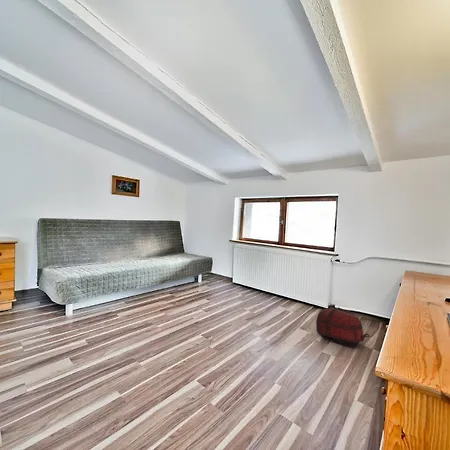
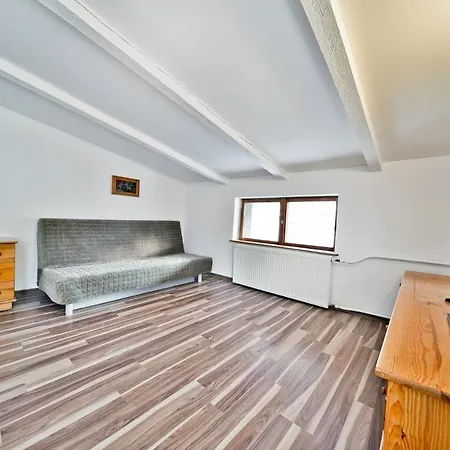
- backpack (343, 326)
